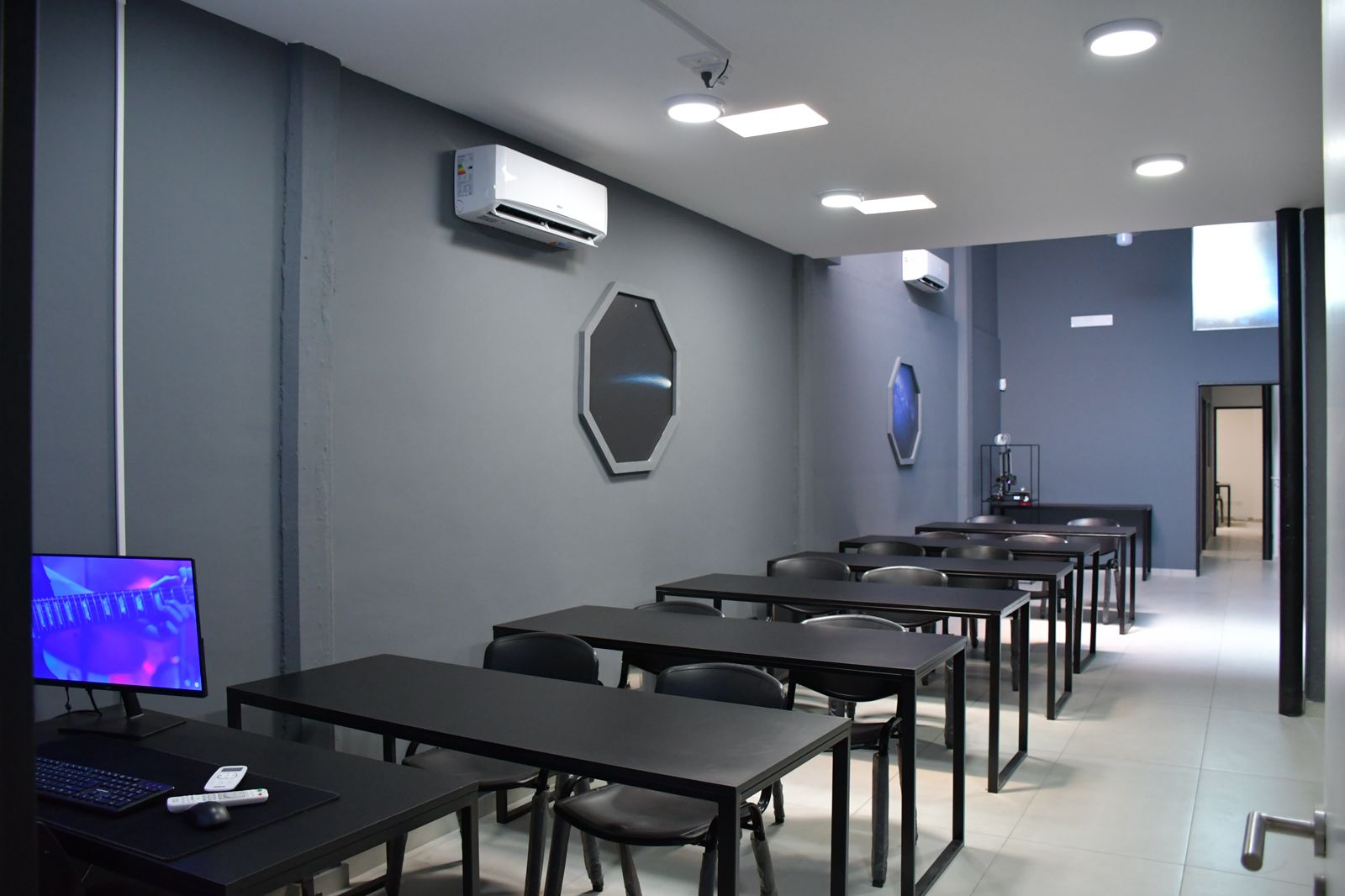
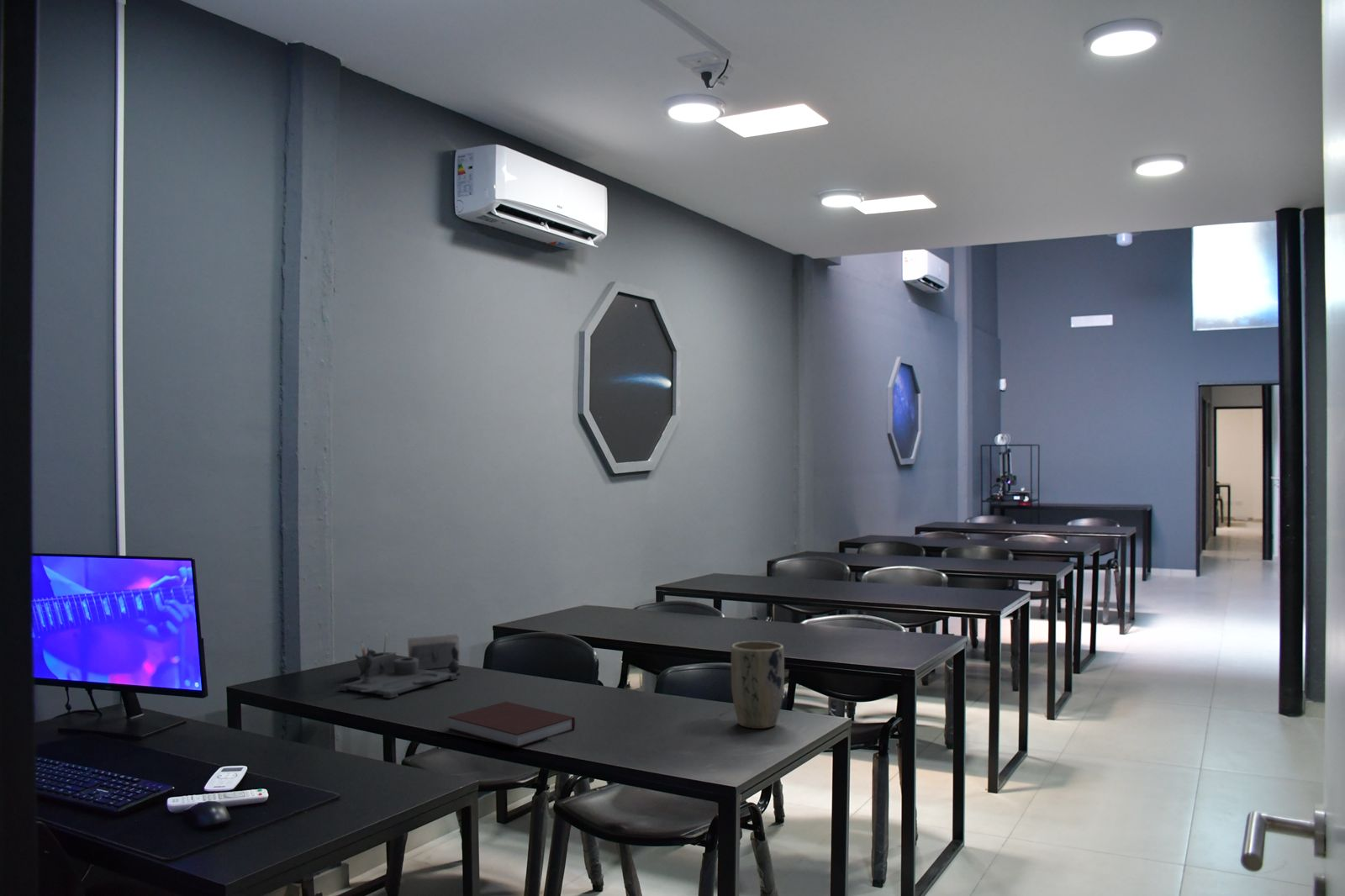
+ notebook (511, 723)
+ plant pot (757, 684)
+ desk organizer (407, 657)
